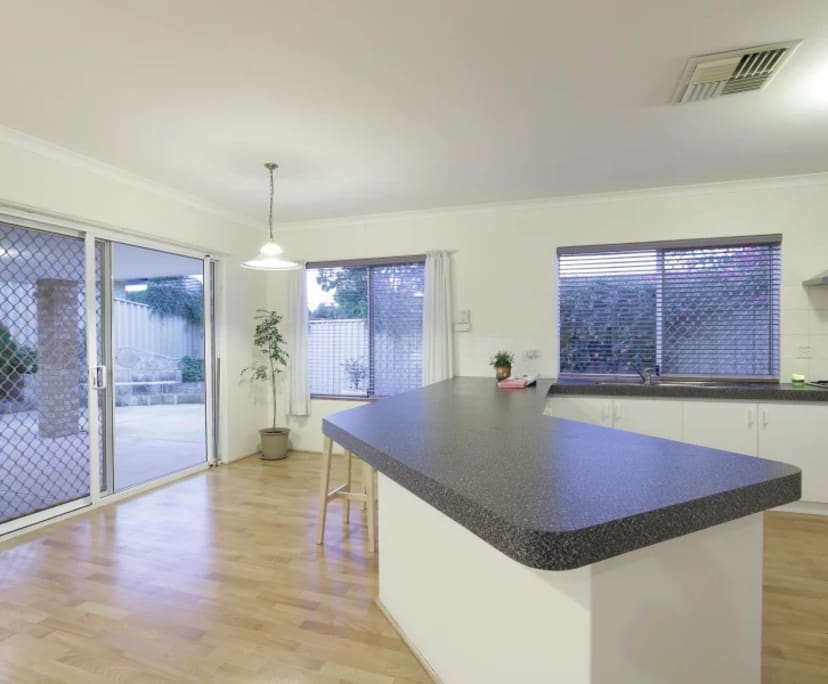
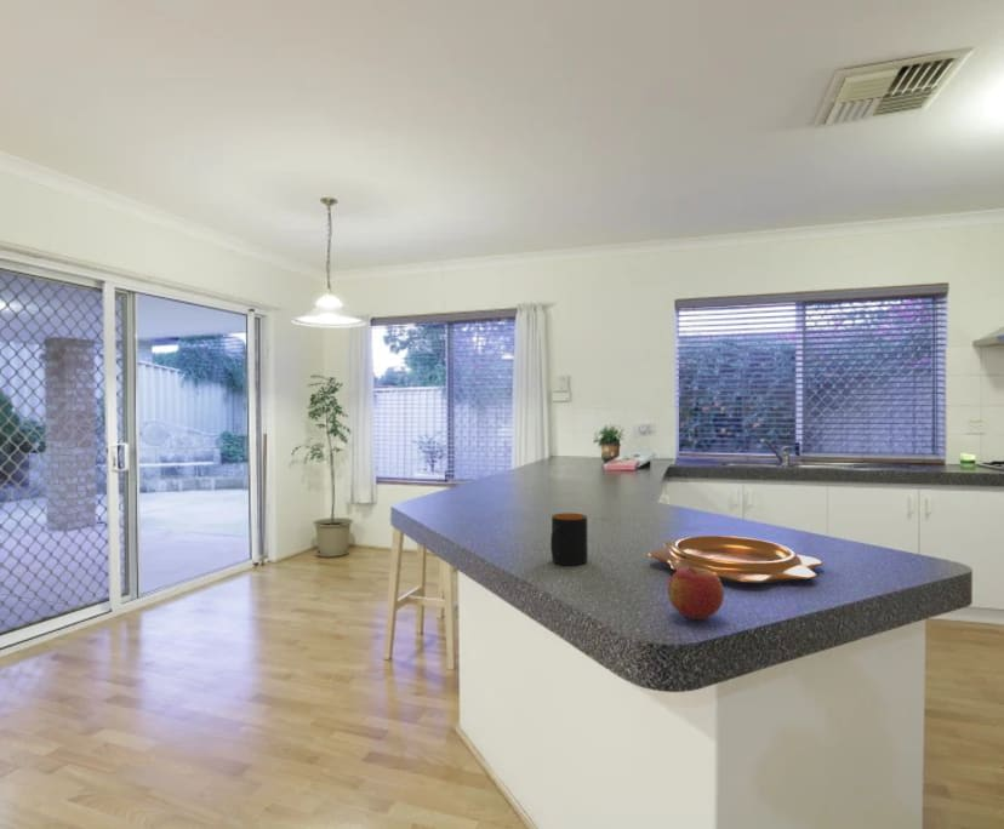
+ apple (695, 591)
+ decorative bowl (732, 556)
+ mug (565, 539)
